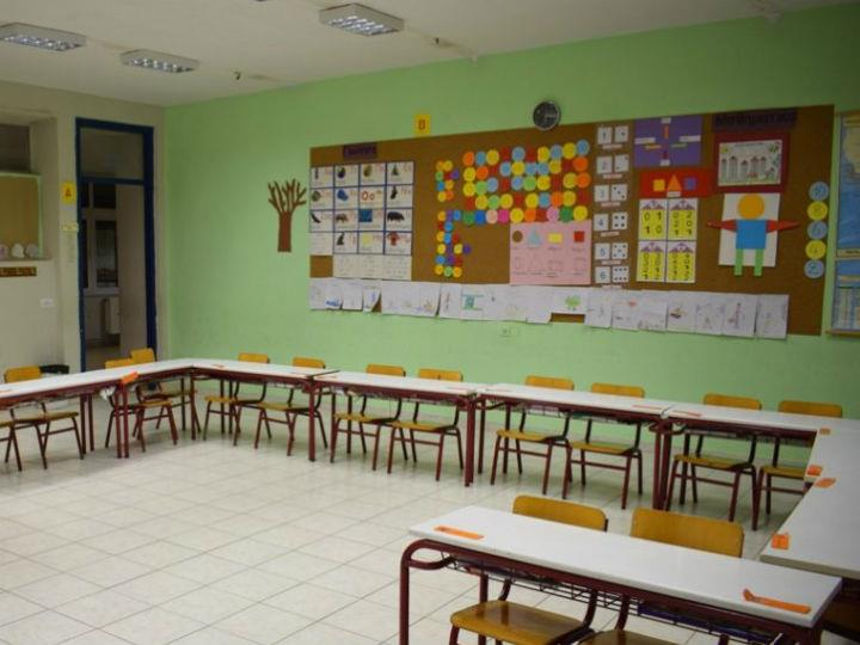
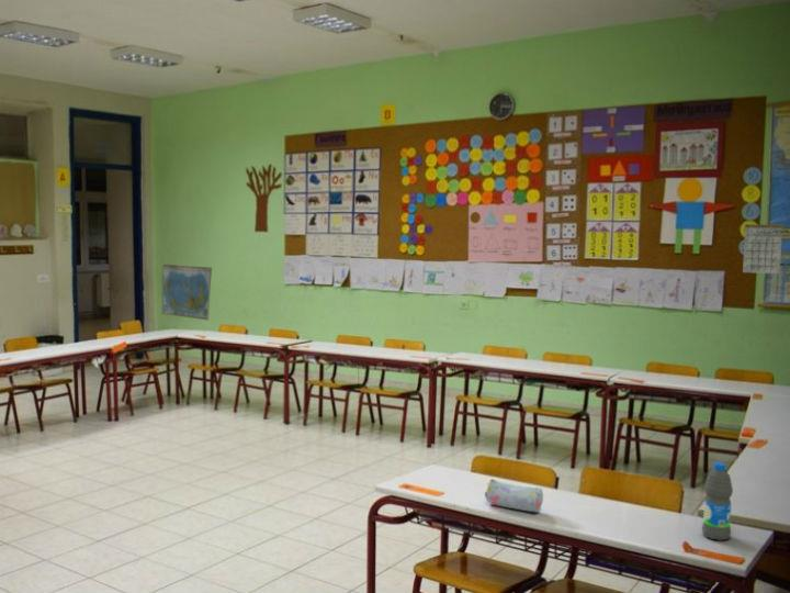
+ pencil case (514, 494)
+ water bottle (718, 500)
+ calendar (763, 243)
+ world map (185, 291)
